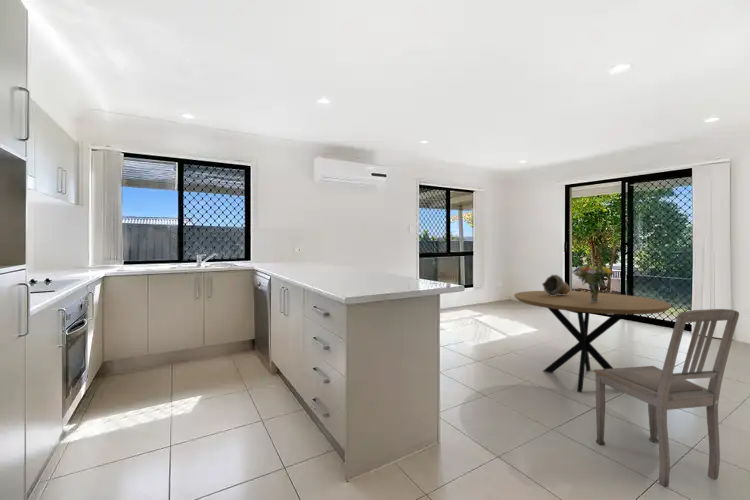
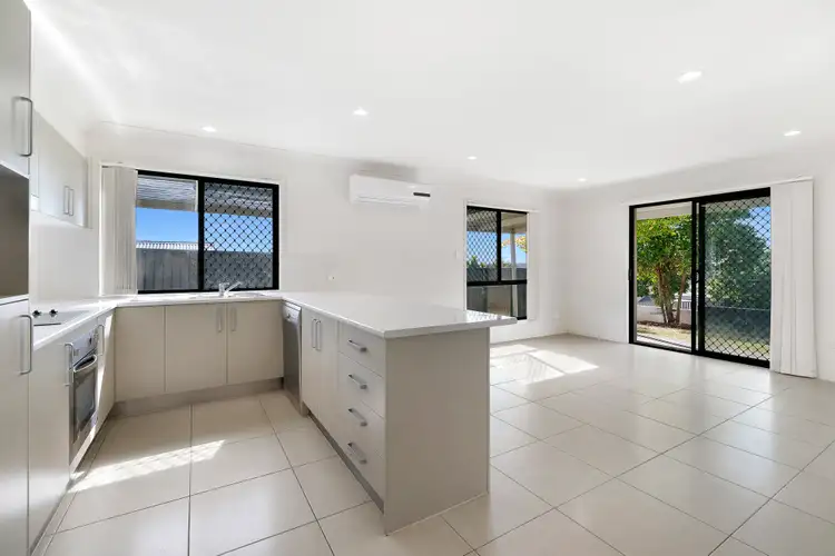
- decorative bowl (558, 284)
- dining table (584, 338)
- dining chair (657, 382)
- bouquet (592, 283)
